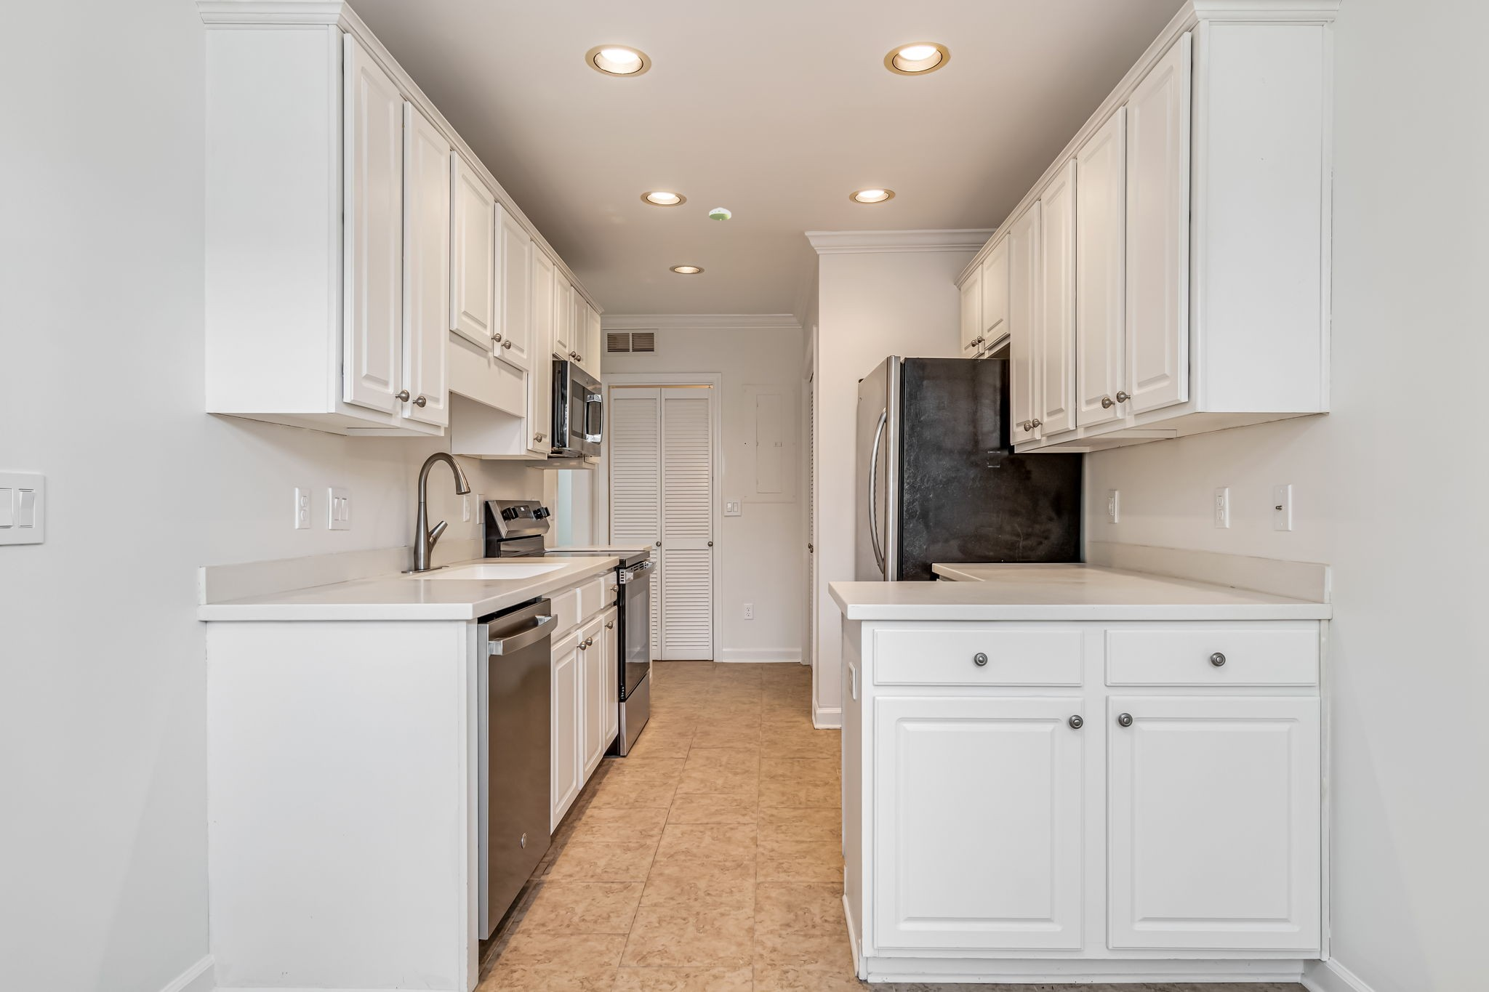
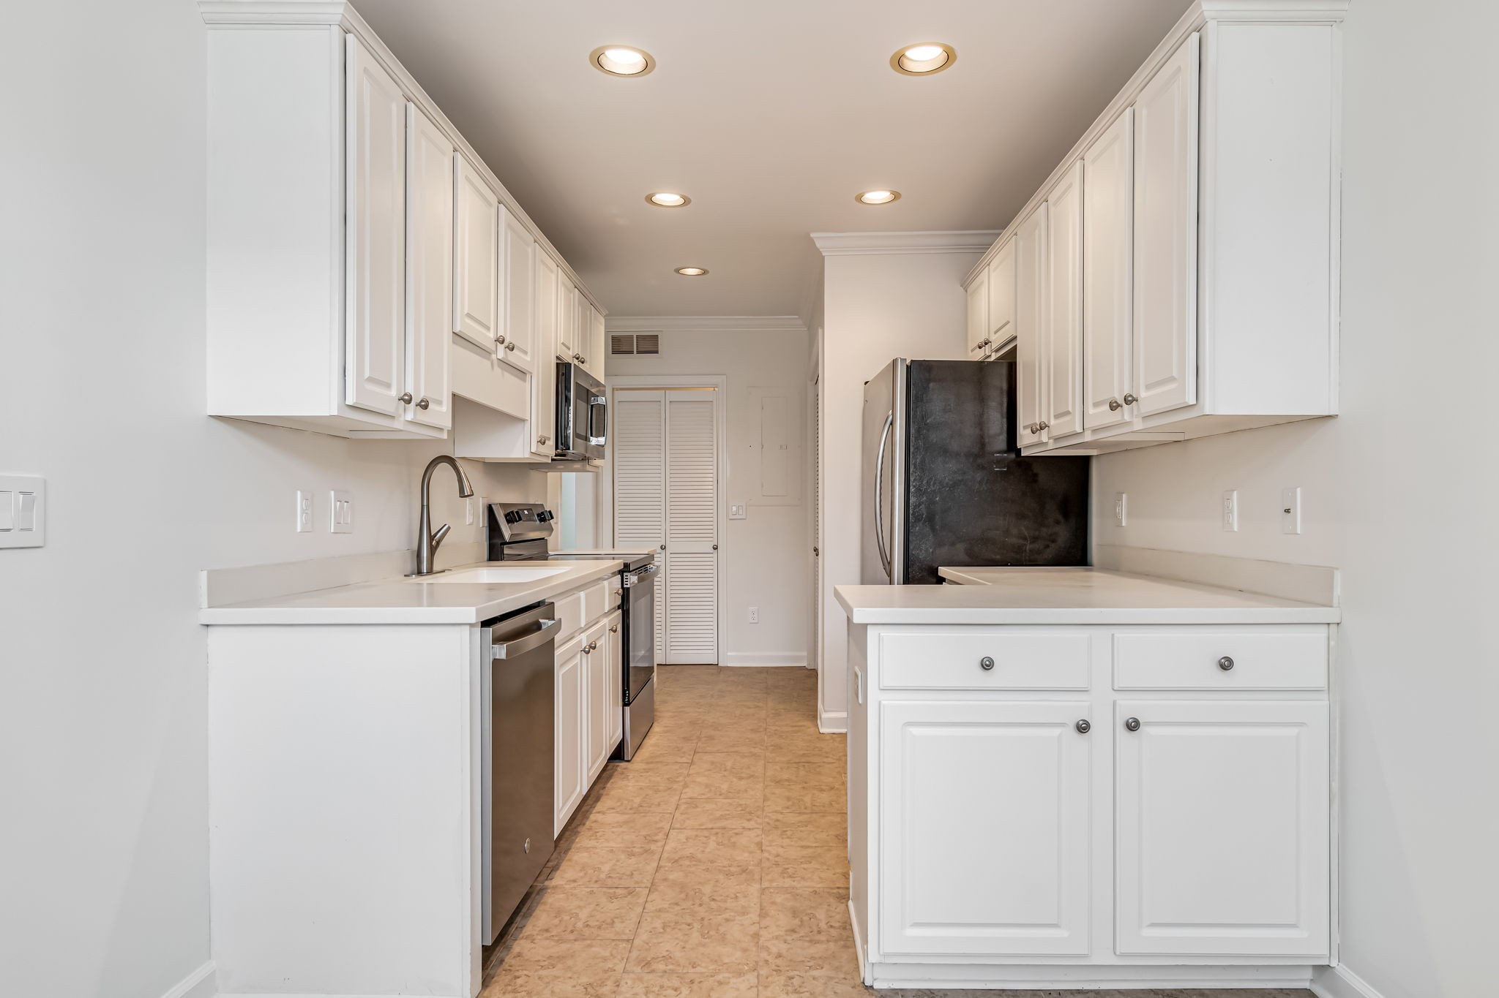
- smoke detector (720, 214)
